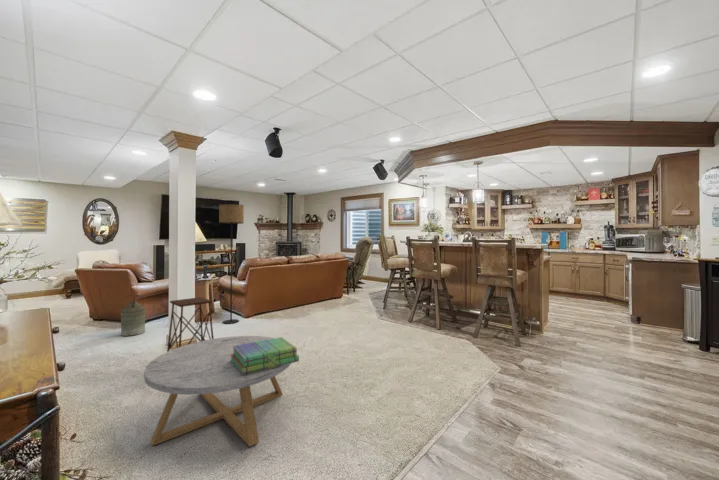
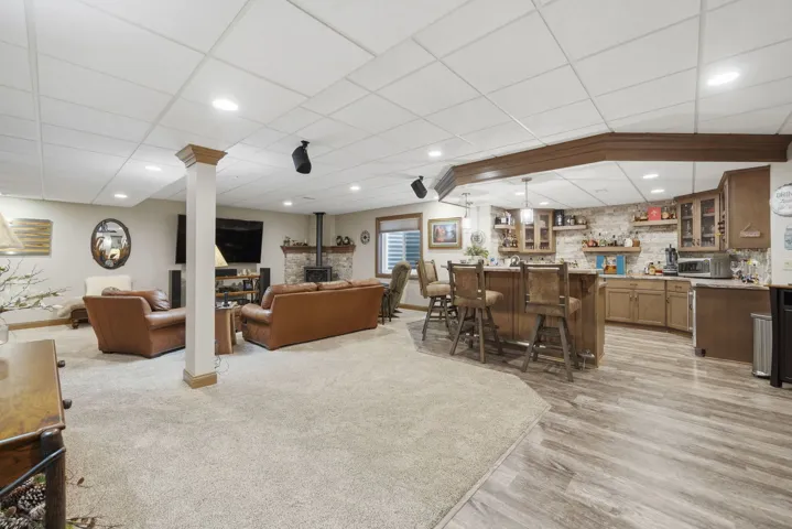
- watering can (133, 314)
- stack of books (264, 353)
- floor lamp (231, 263)
- coffee table (225, 385)
- side table (192, 333)
